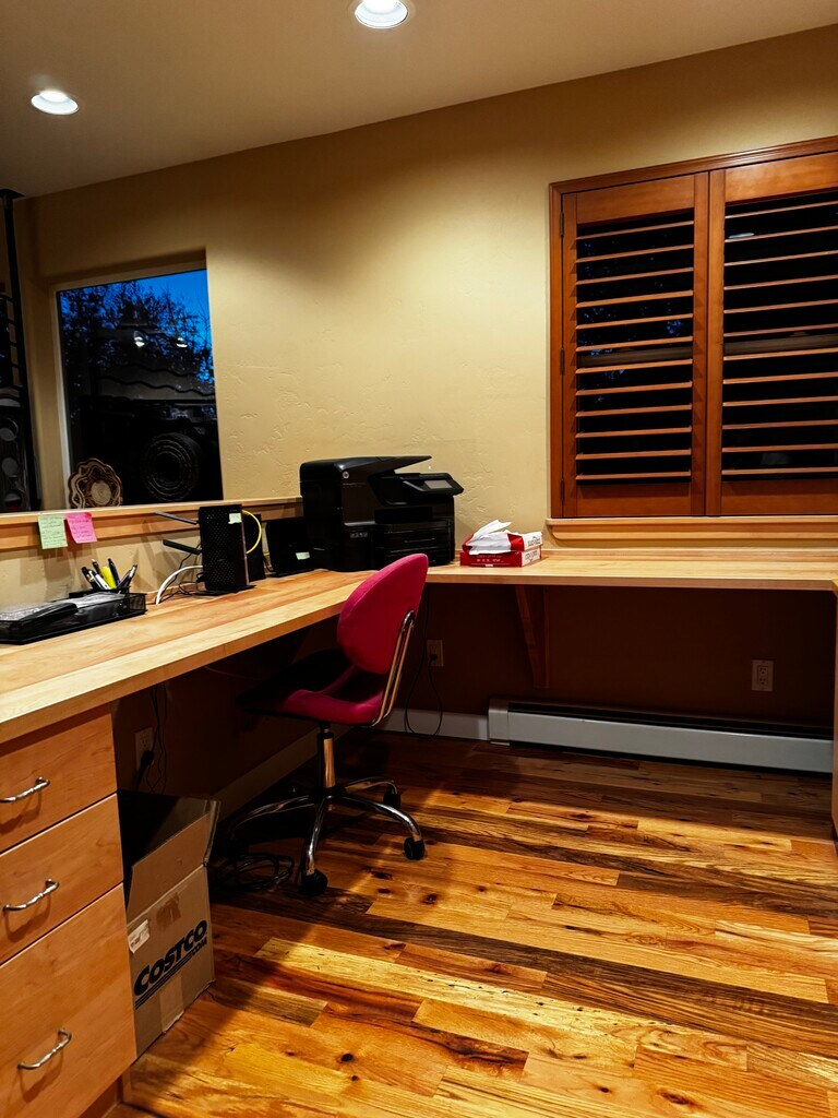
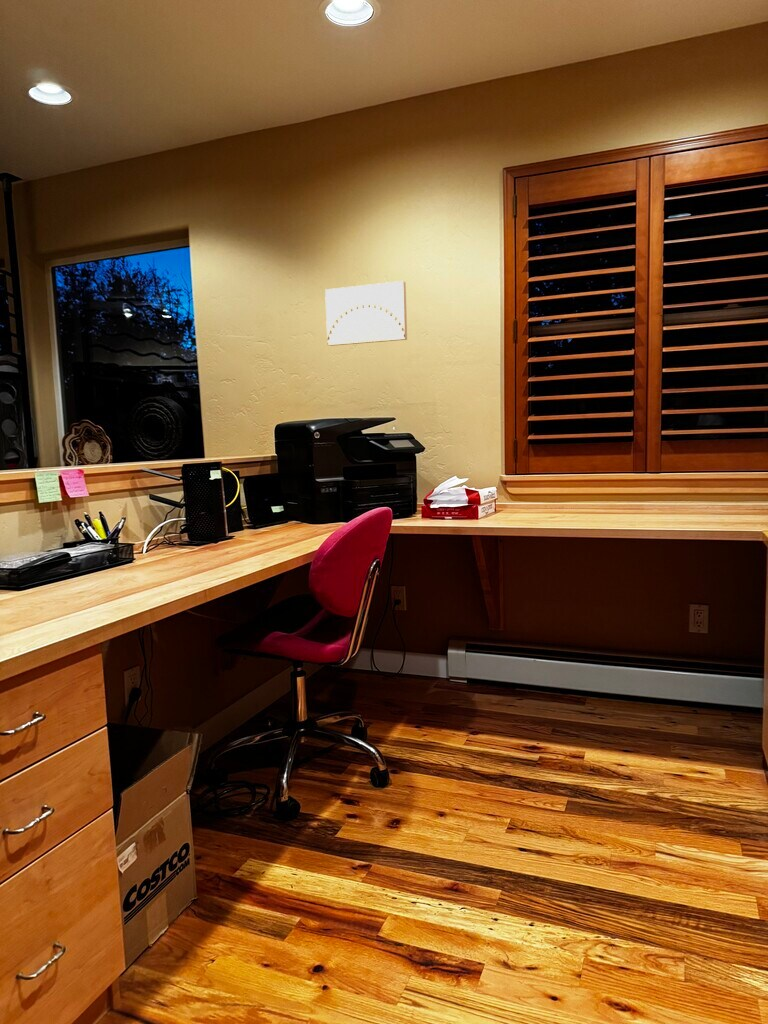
+ wall art (365, 314)
